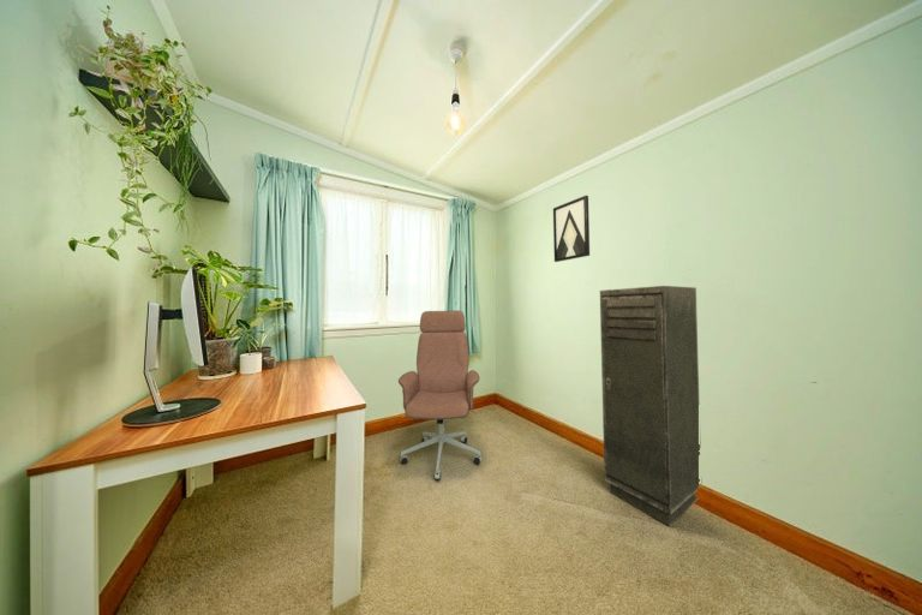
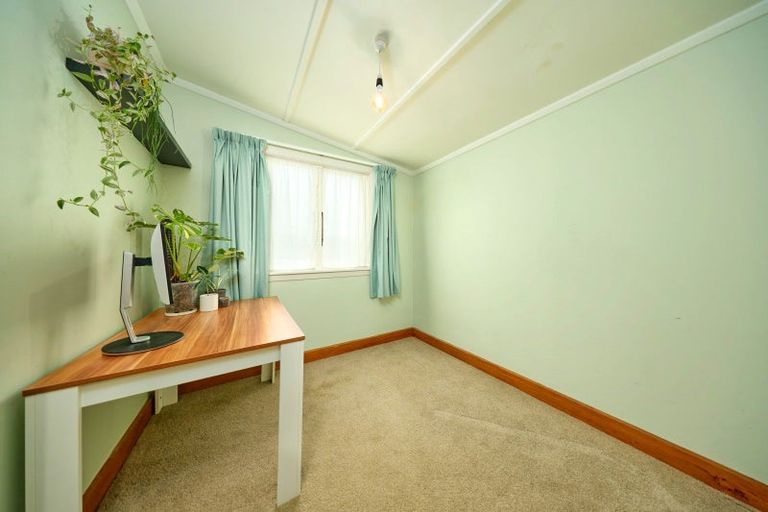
- office chair (441, 382)
- wall art (570, 231)
- storage cabinet (648, 392)
